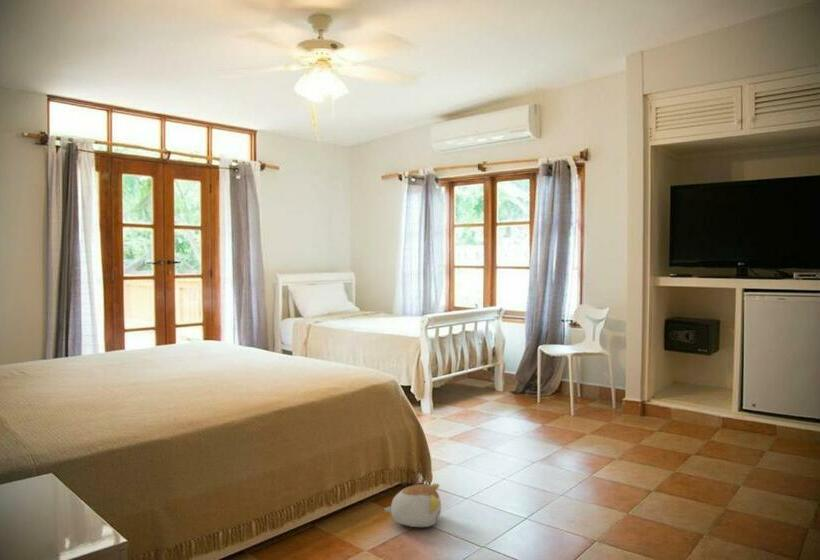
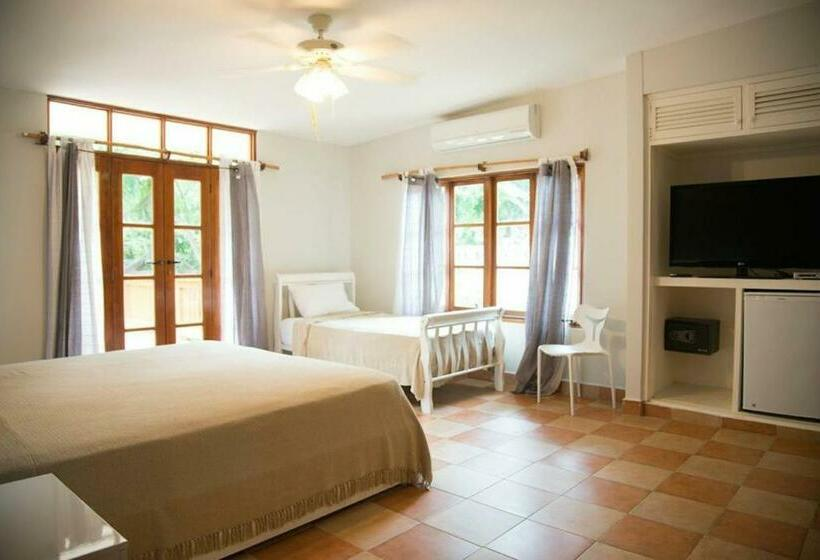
- plush toy (412, 504)
